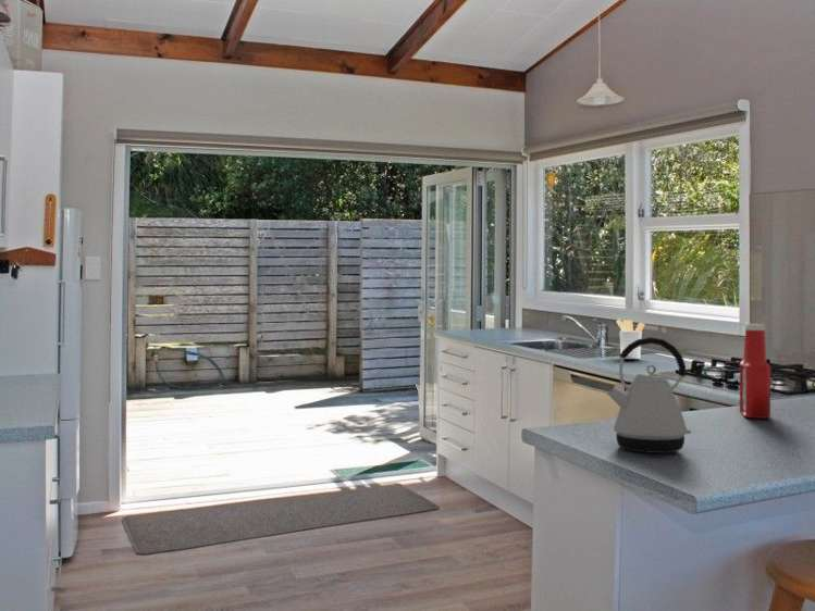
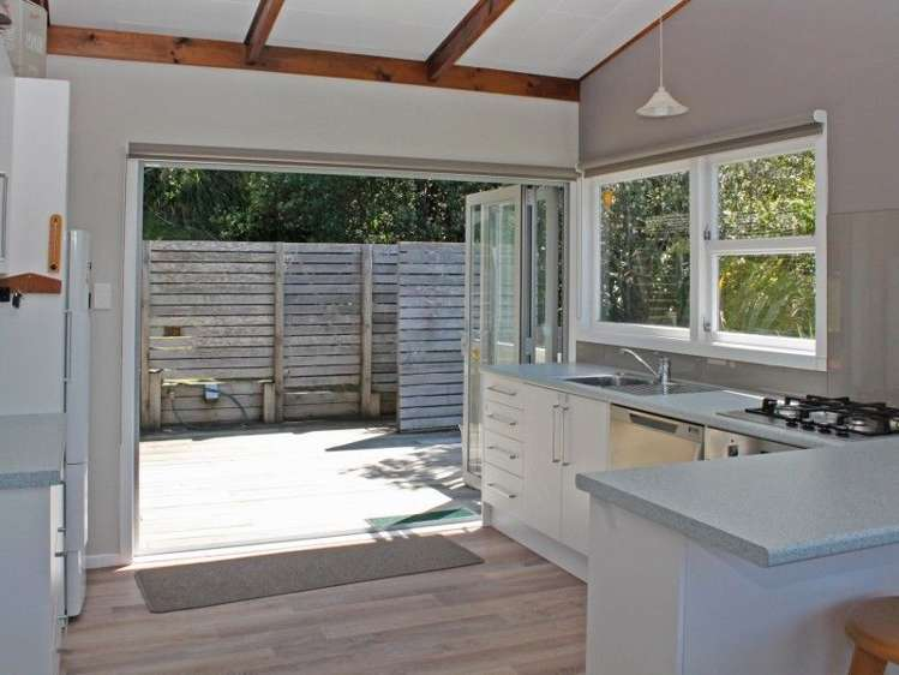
- soap bottle (754, 369)
- kettle (647, 392)
- utensil holder (628, 338)
